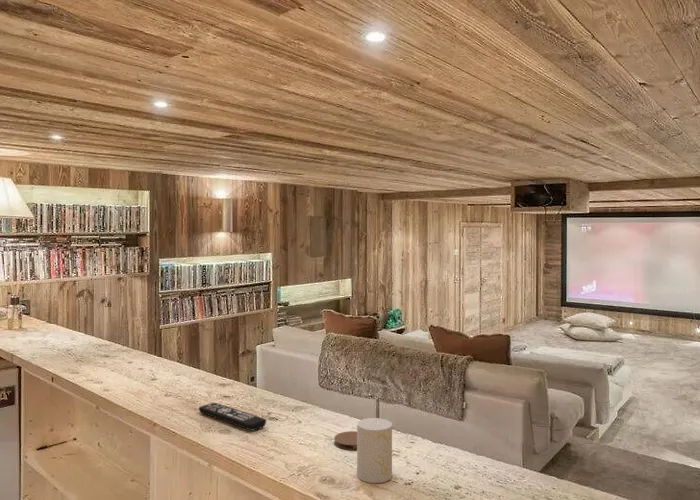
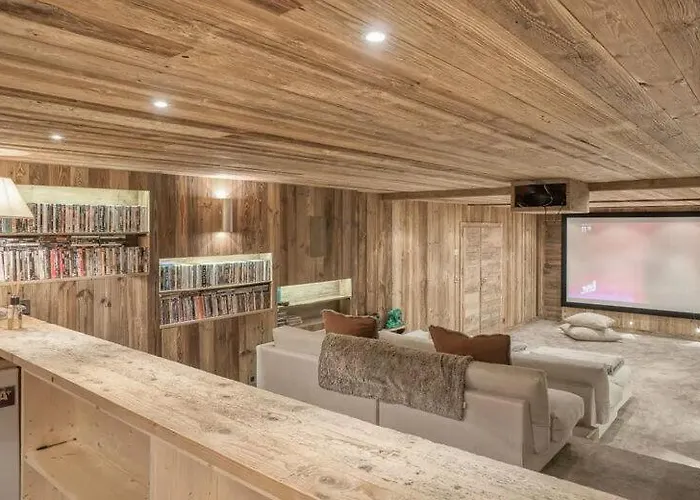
- cup (374, 449)
- coaster (352, 440)
- remote control (231, 416)
